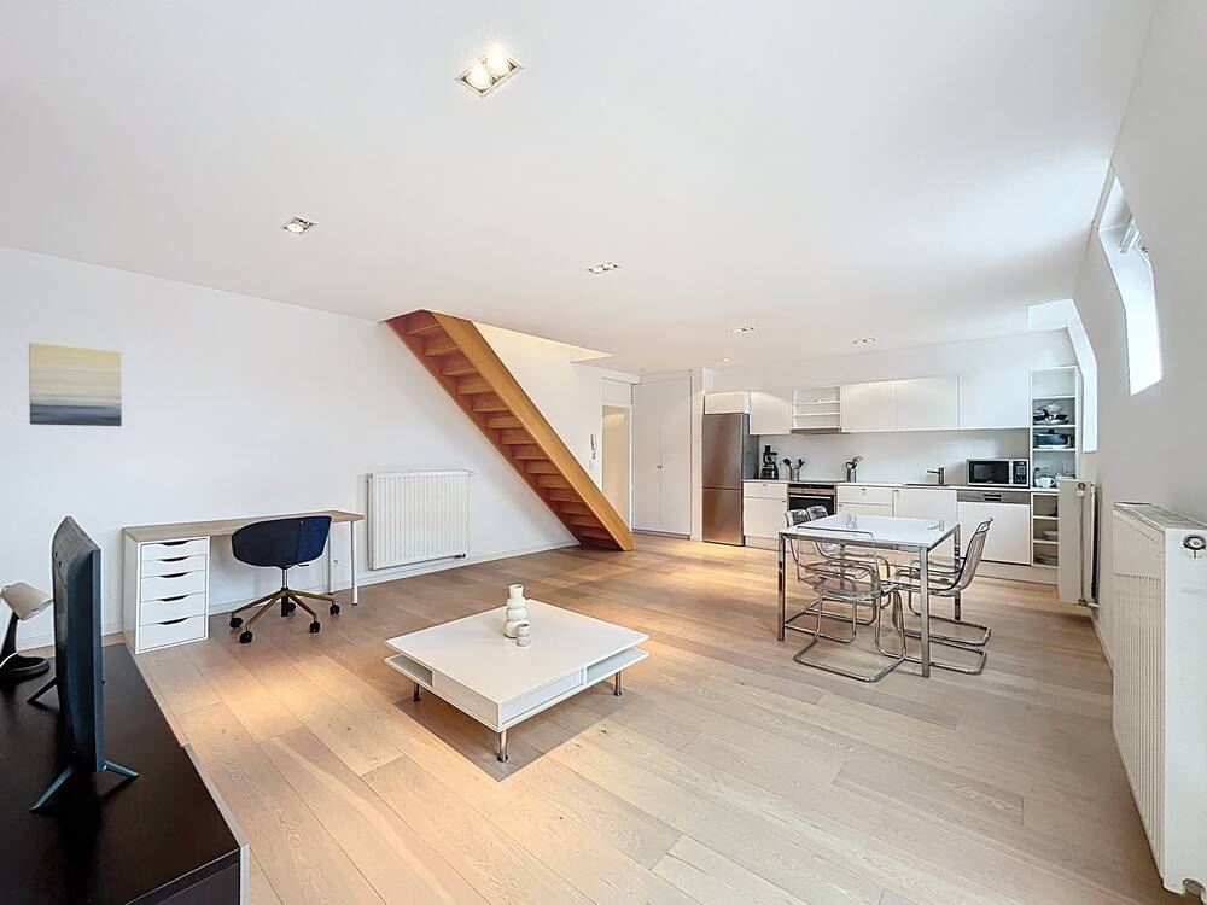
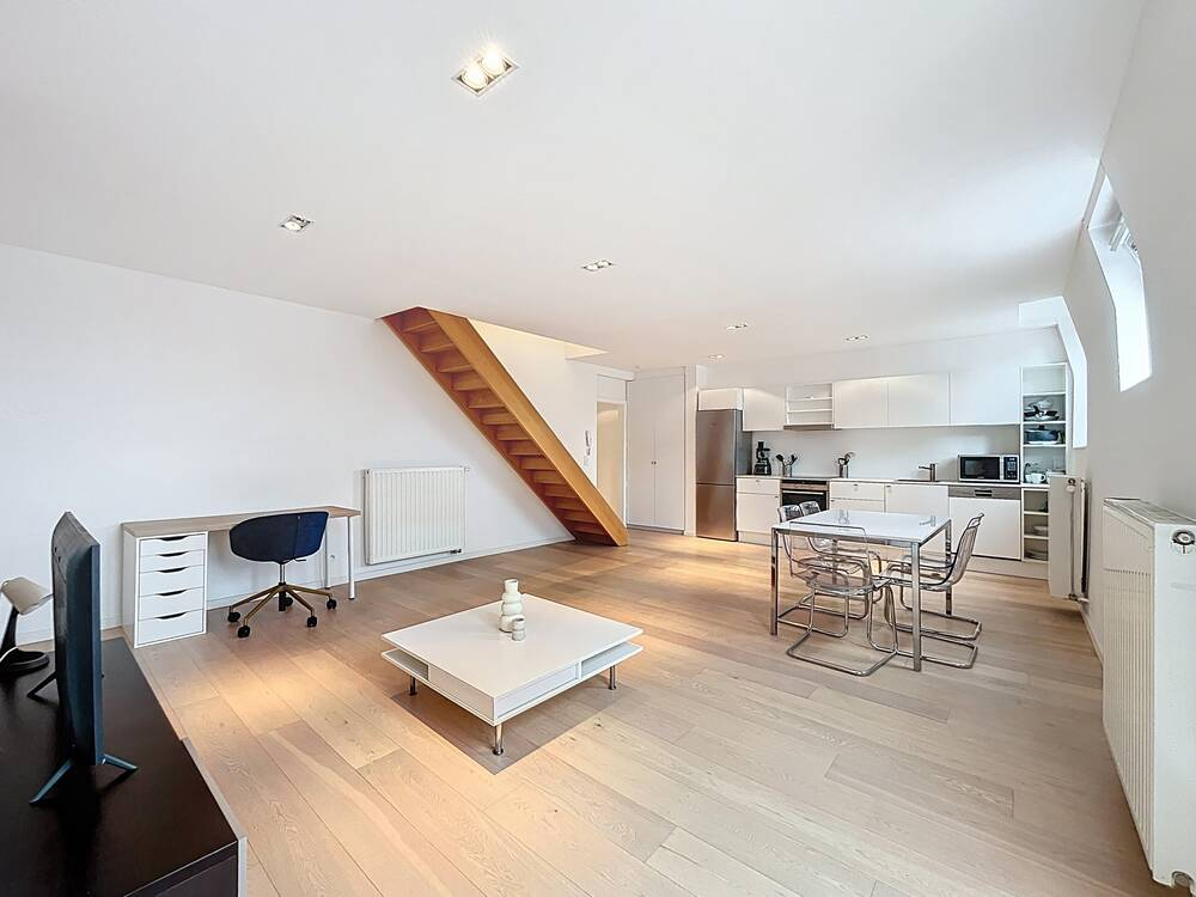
- wall art (77, 386)
